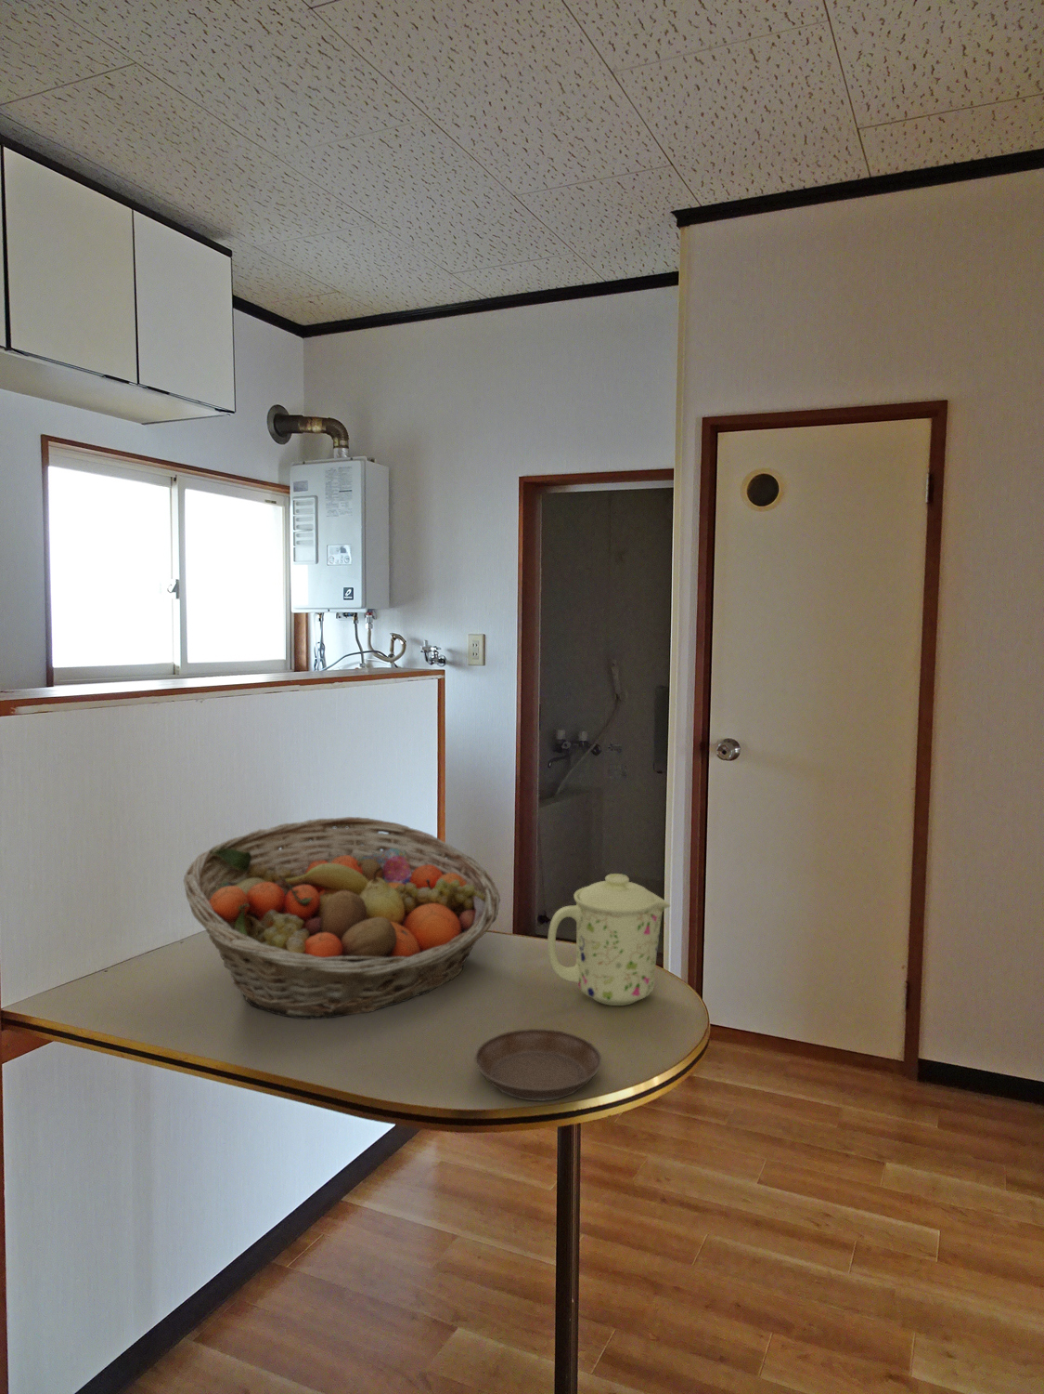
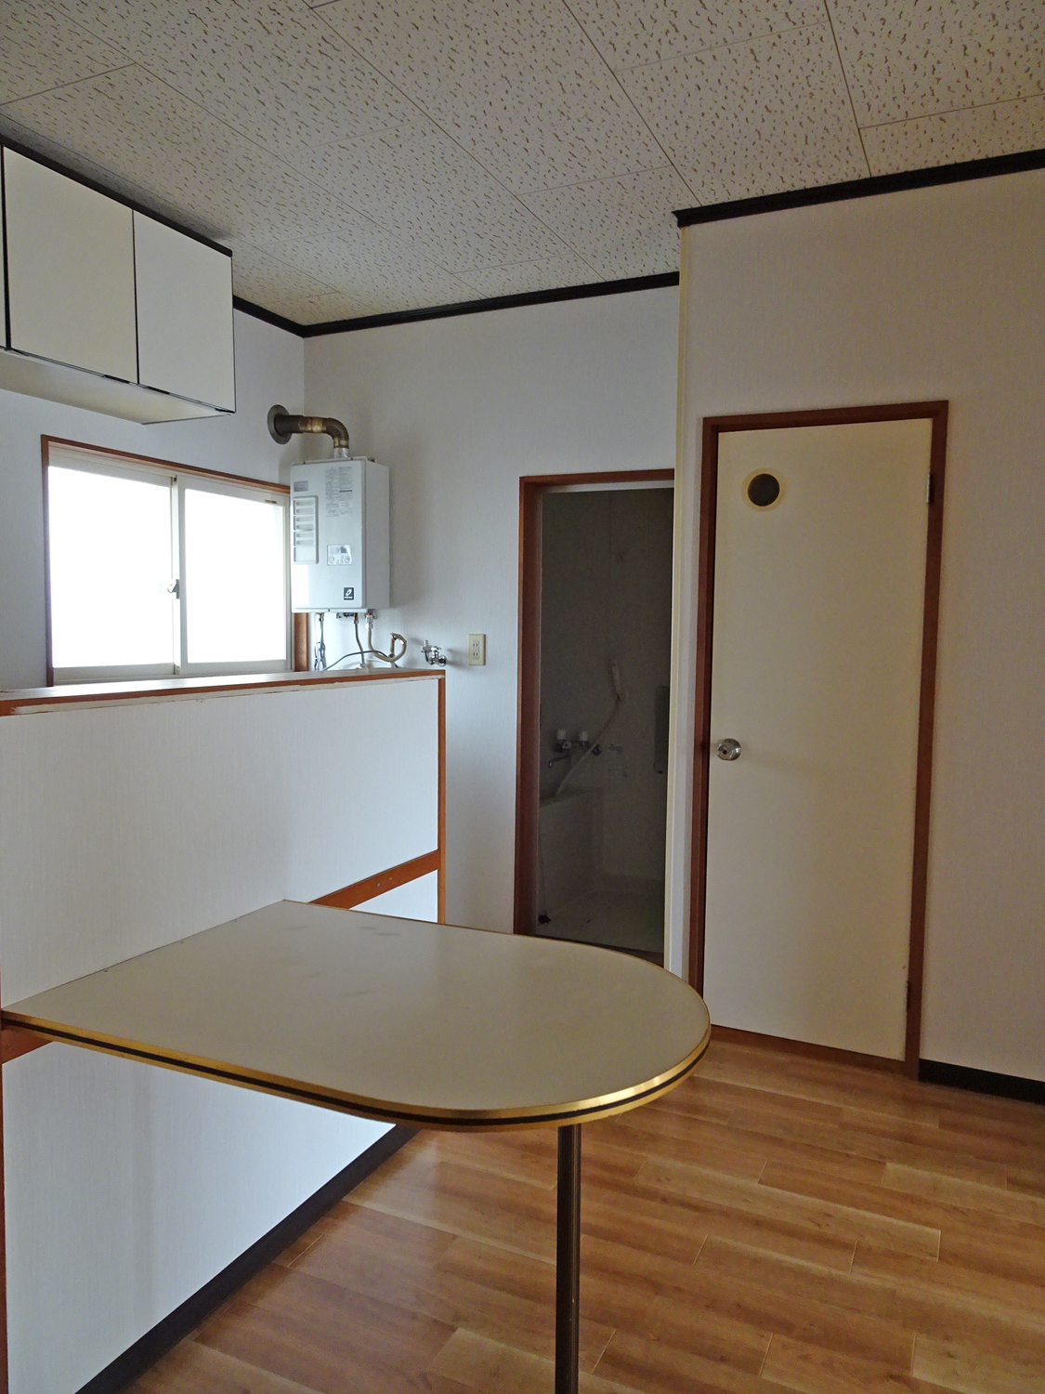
- fruit basket (350, 908)
- mug (609, 936)
- saucer (537, 1067)
